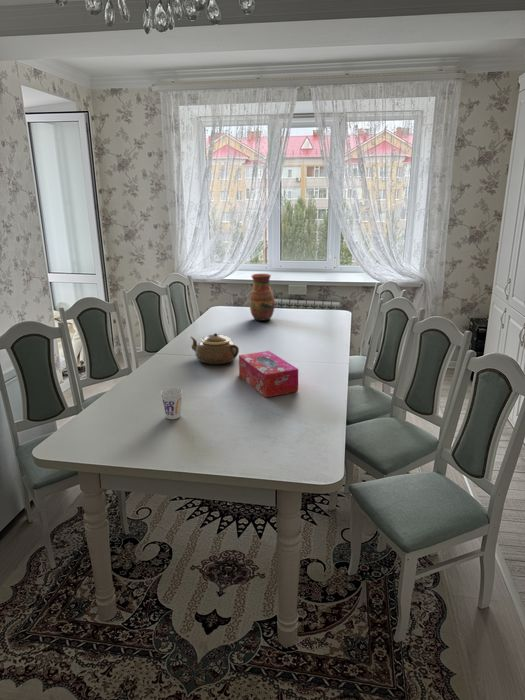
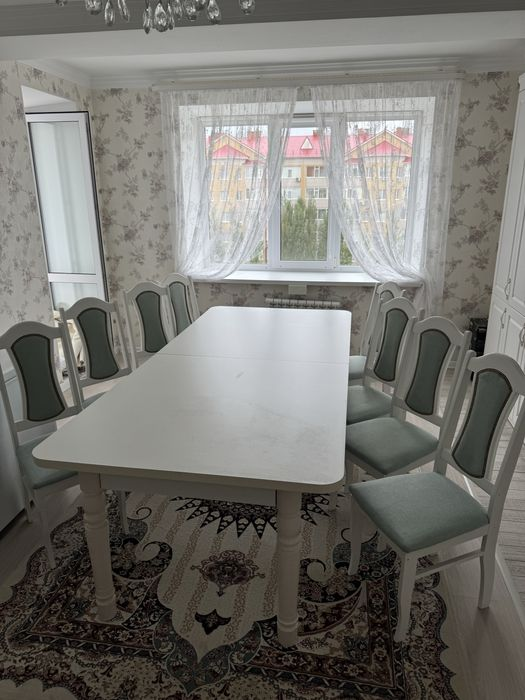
- tissue box (267, 372)
- teapot (214, 346)
- vase (262, 297)
- cup (172, 404)
